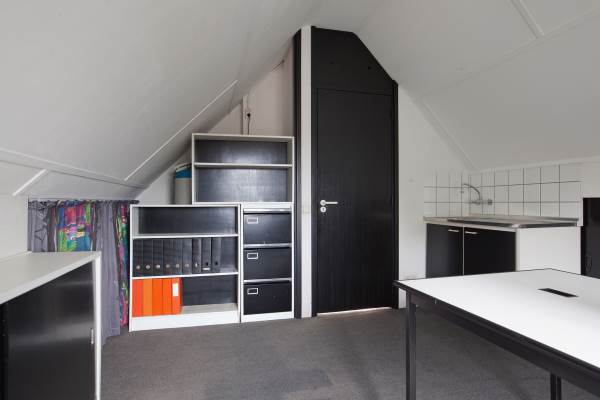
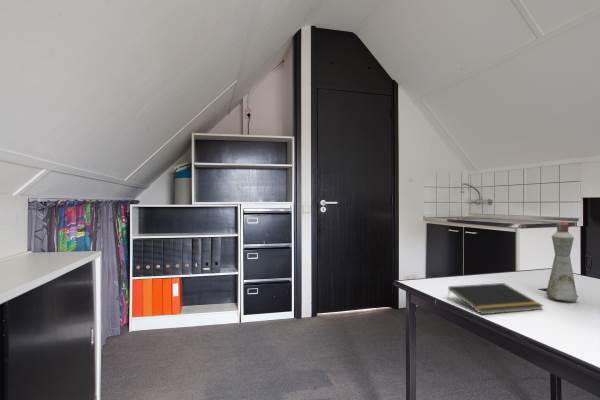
+ bottle (561, 260)
+ notepad (493, 297)
